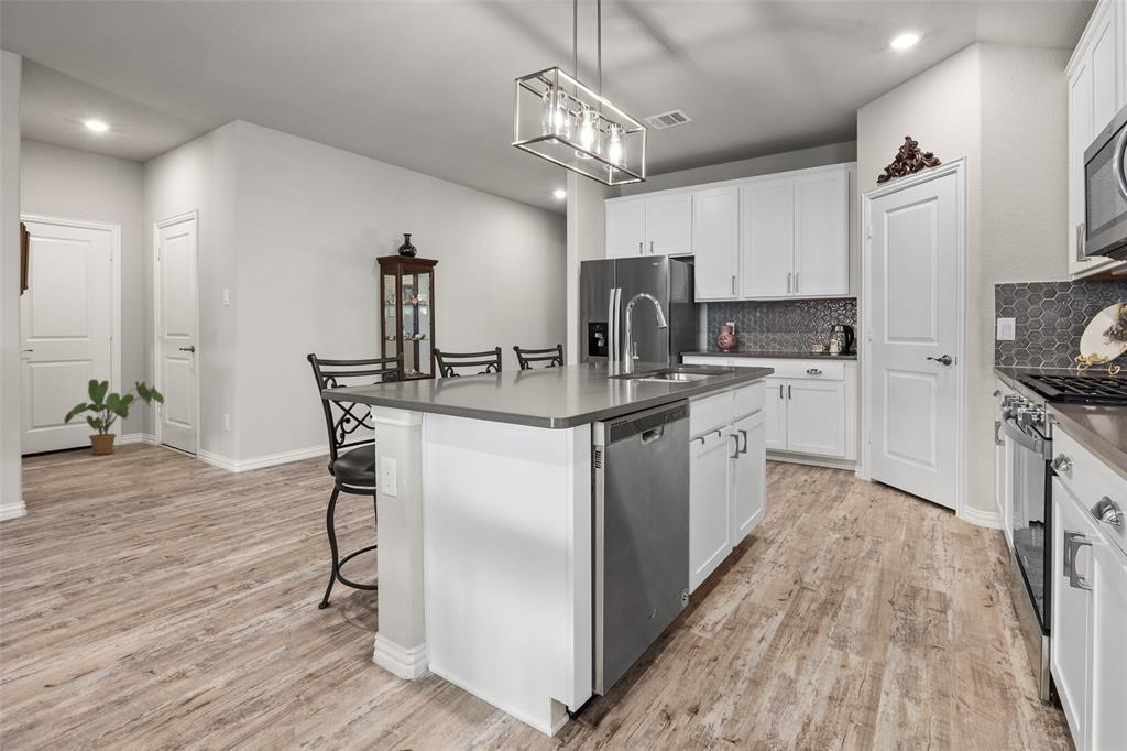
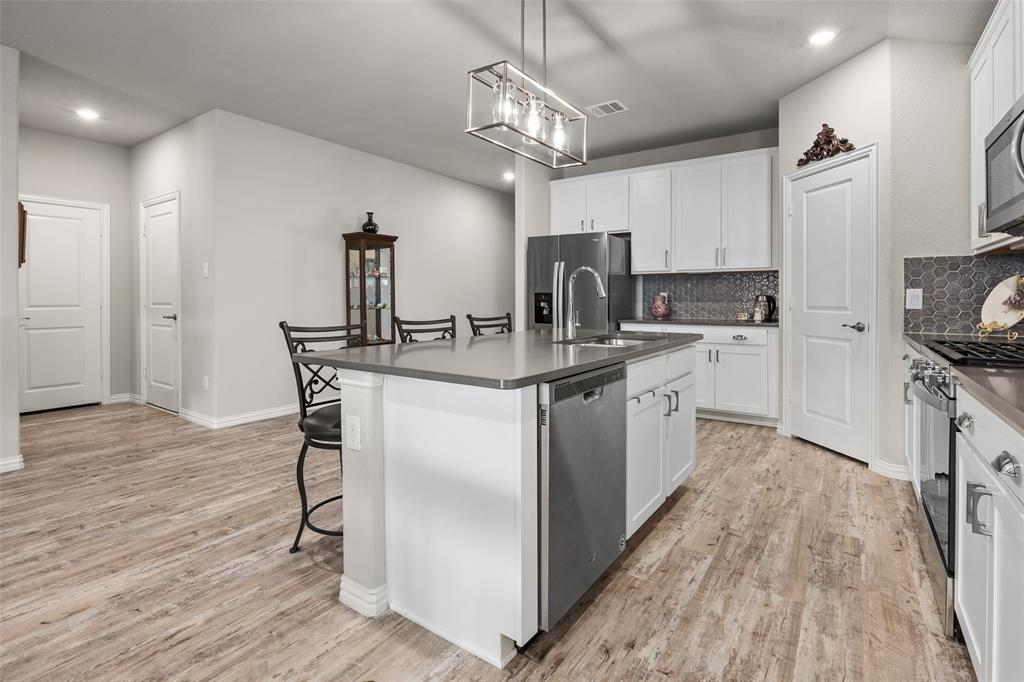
- house plant (116, 415)
